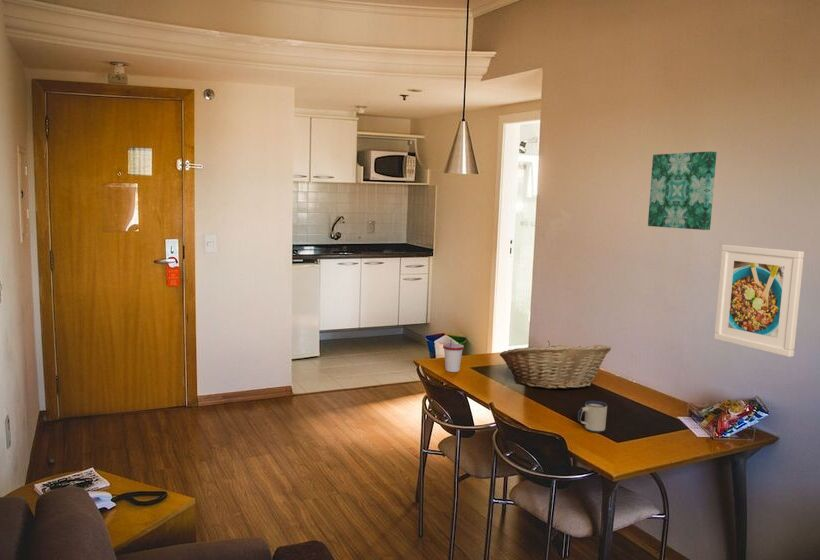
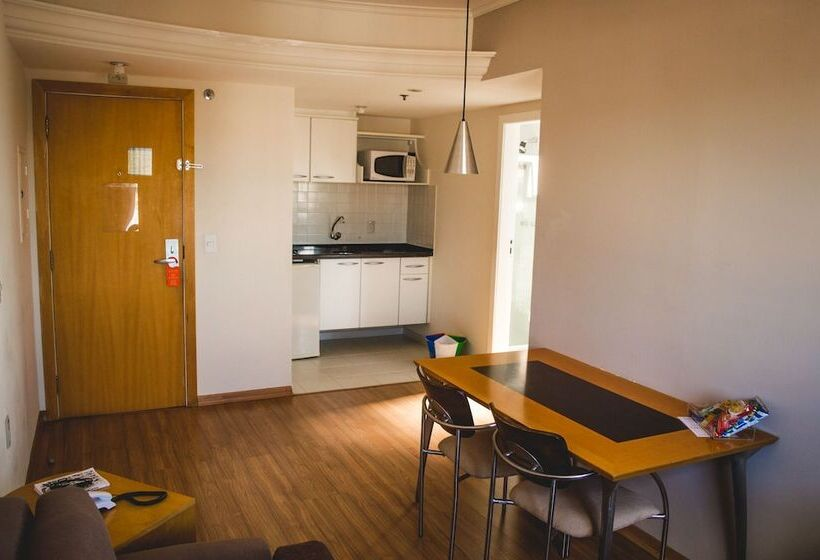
- cup (453, 354)
- mug (591, 416)
- wall art (680, 190)
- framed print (756, 298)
- fruit basket (554, 360)
